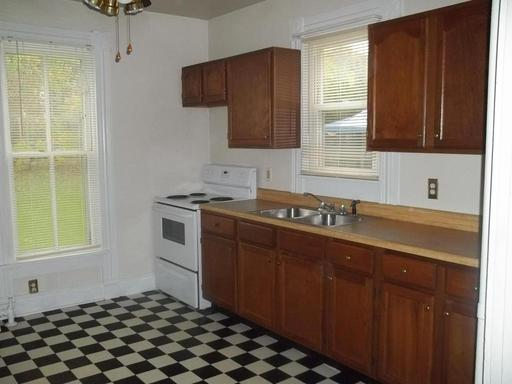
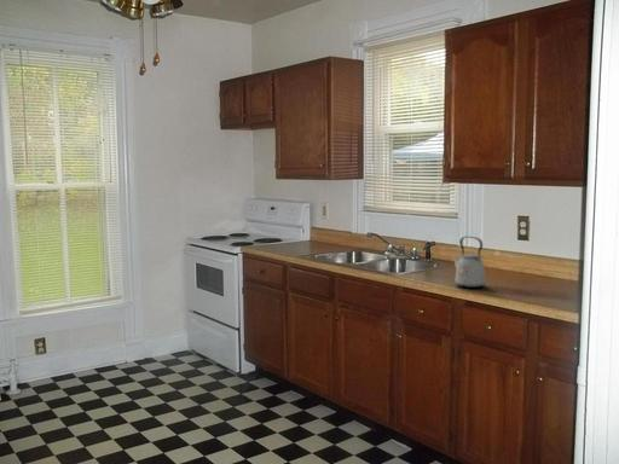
+ kettle (465, 260)
